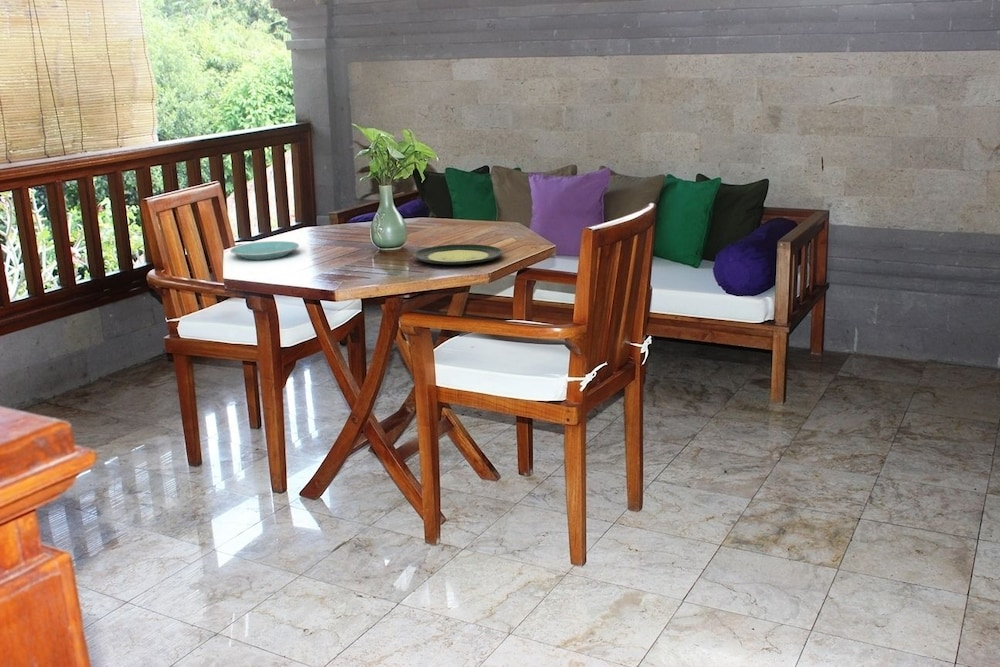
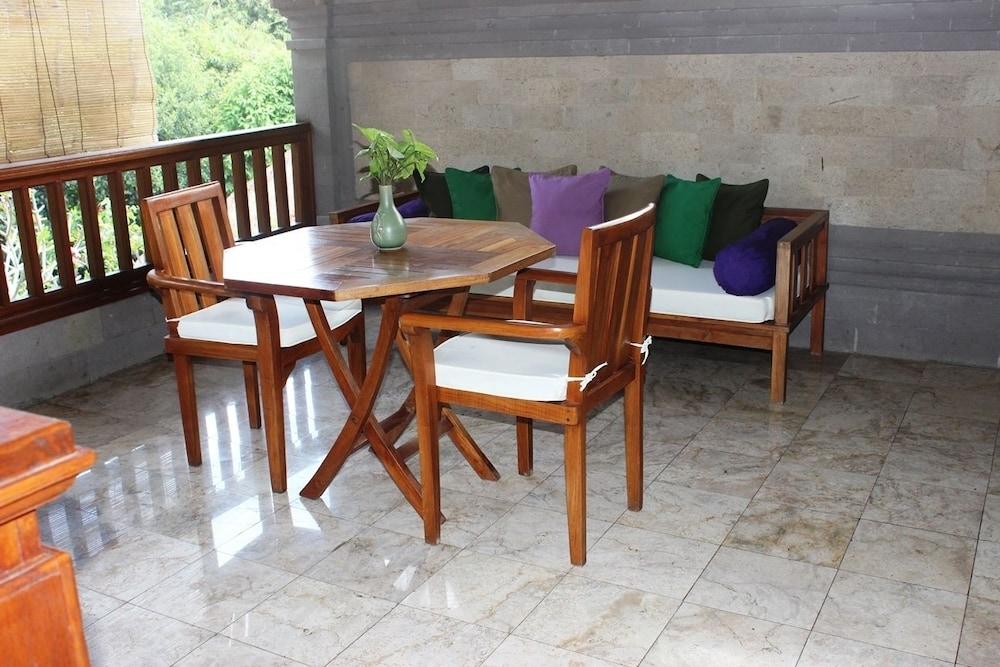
- plate (265, 251)
- plate (458, 256)
